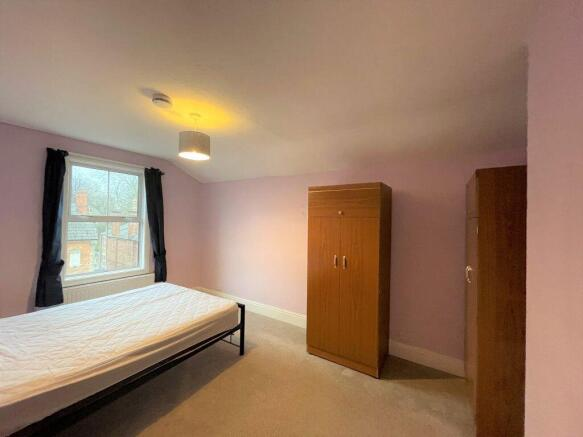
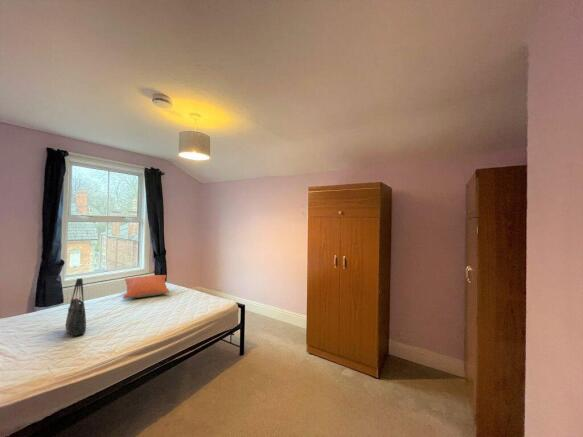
+ pillow (146, 285)
+ tote bag (76, 305)
